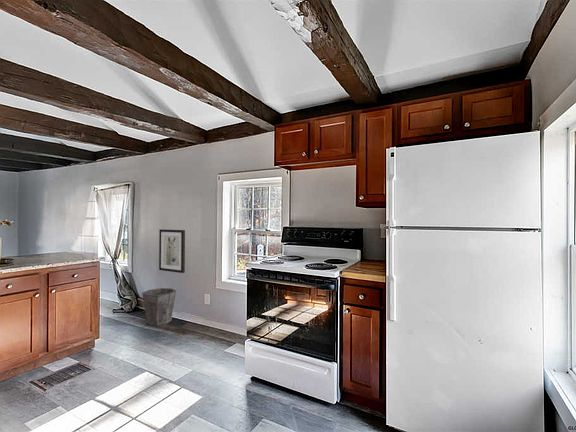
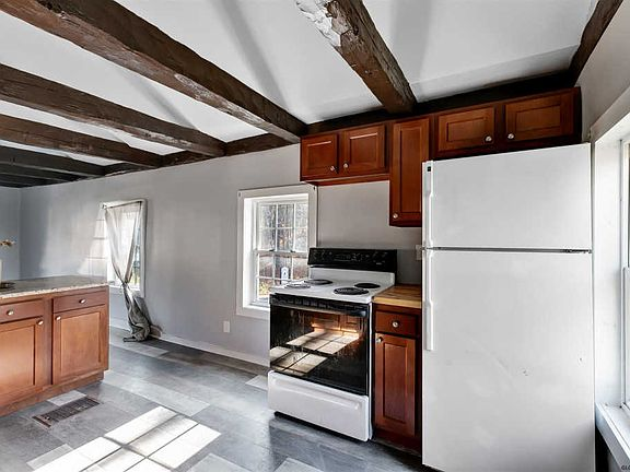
- wall art (171, 250)
- waste bin (159, 306)
